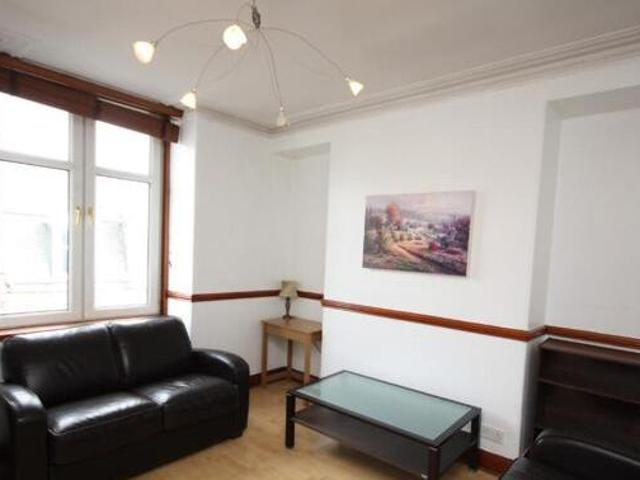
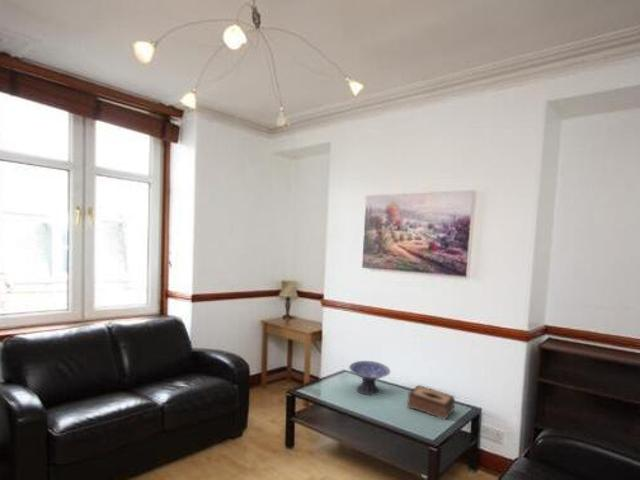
+ decorative bowl (369, 379)
+ tissue box (431, 401)
